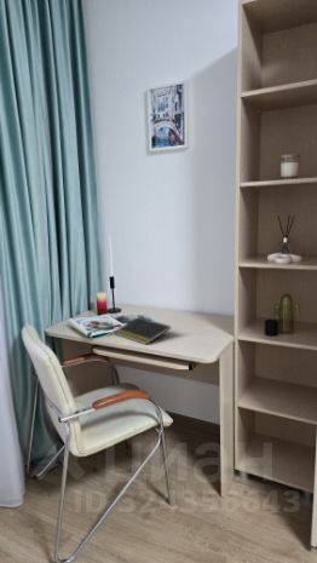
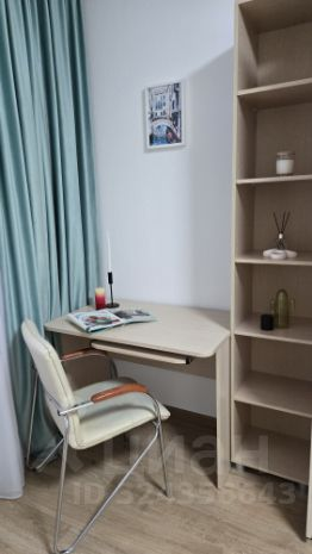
- notepad (142, 329)
